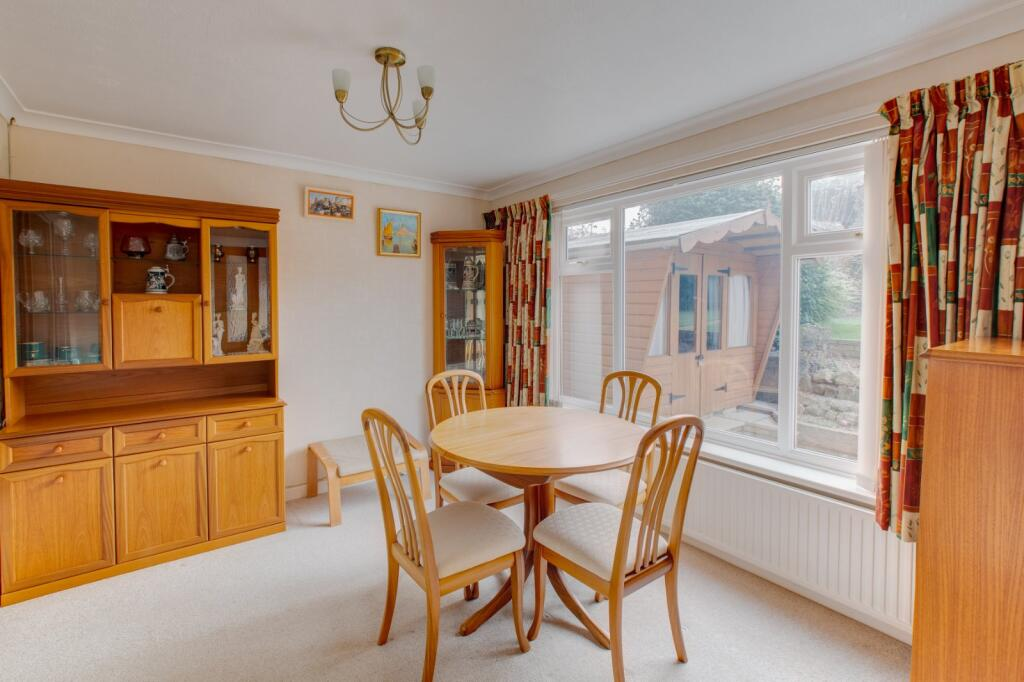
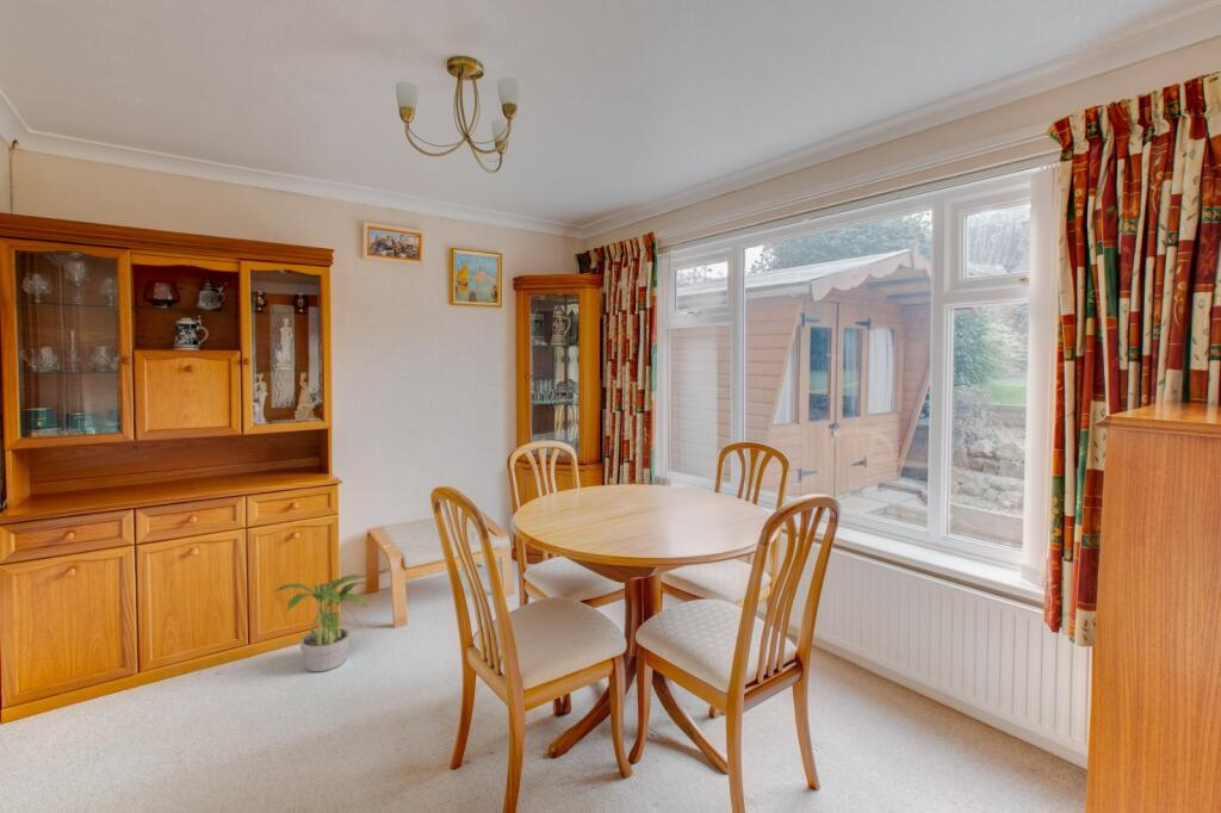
+ potted plant (326, 621)
